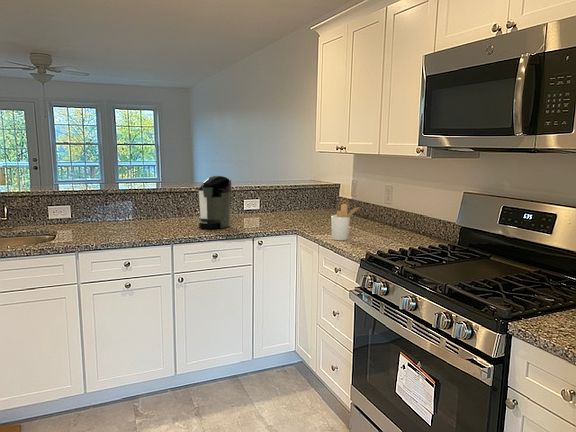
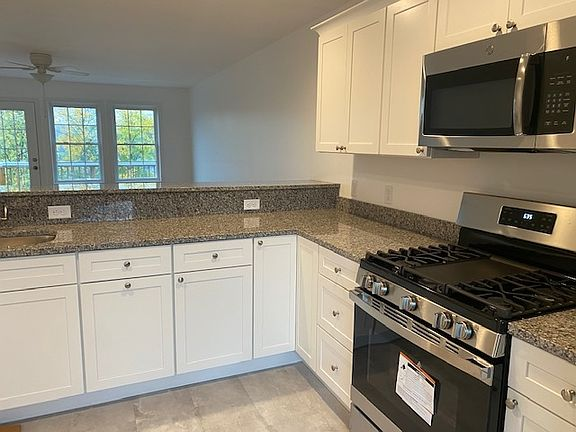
- coffee maker (209, 200)
- utensil holder (345, 222)
